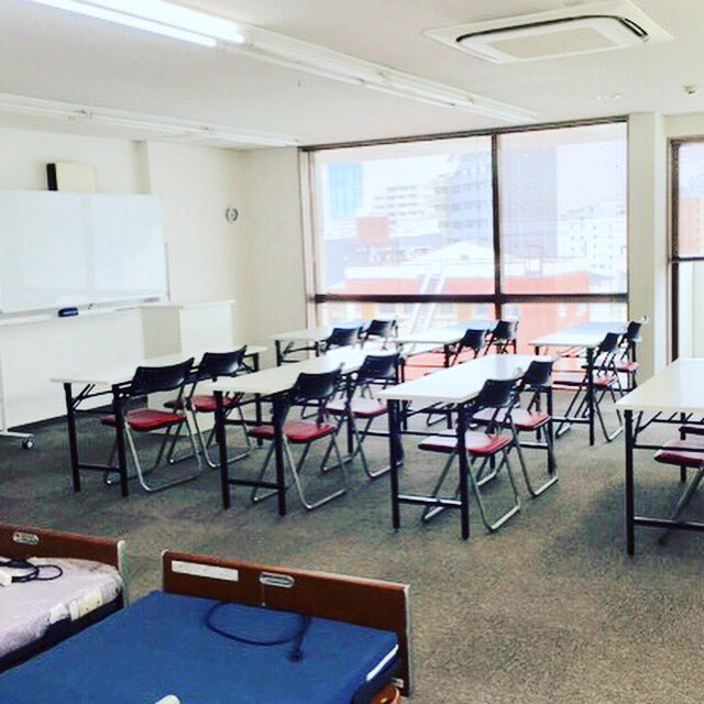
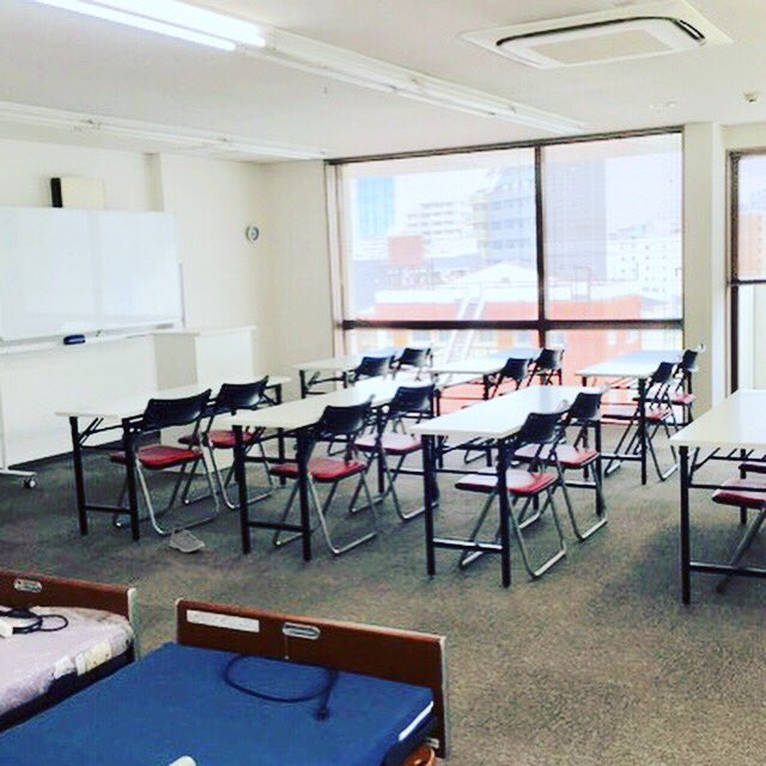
+ sneaker (184, 539)
